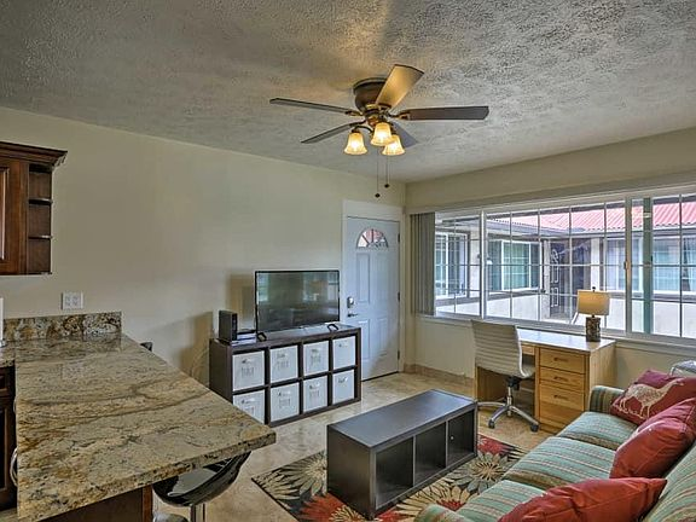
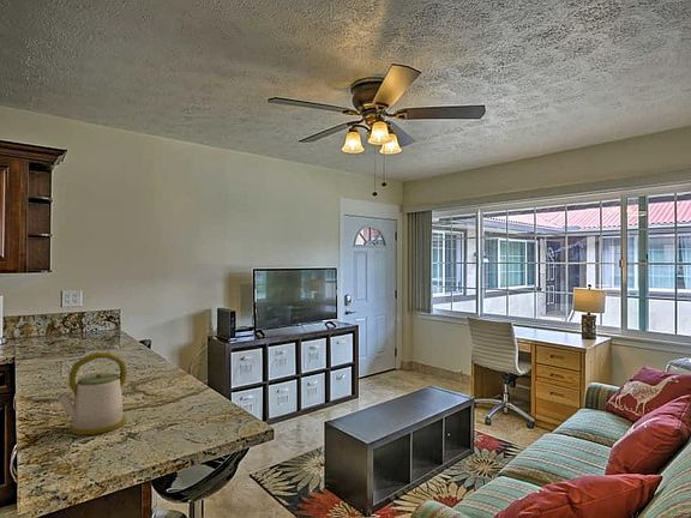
+ kettle (92, 390)
